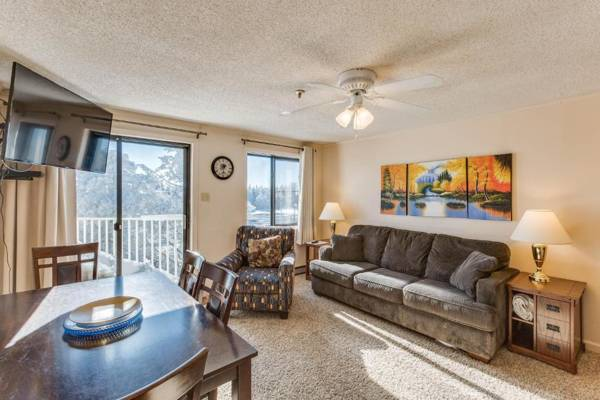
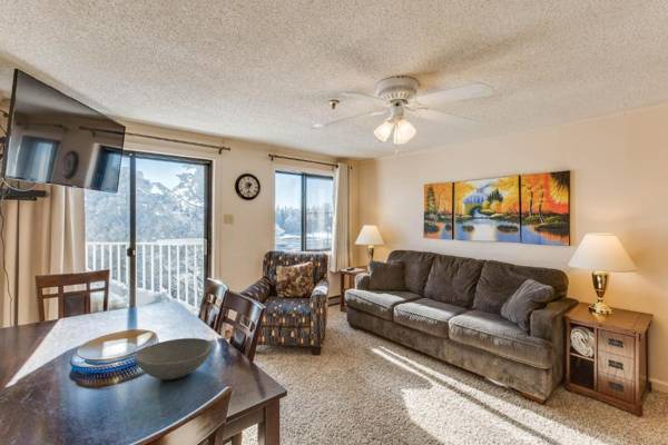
+ bowl (175, 360)
